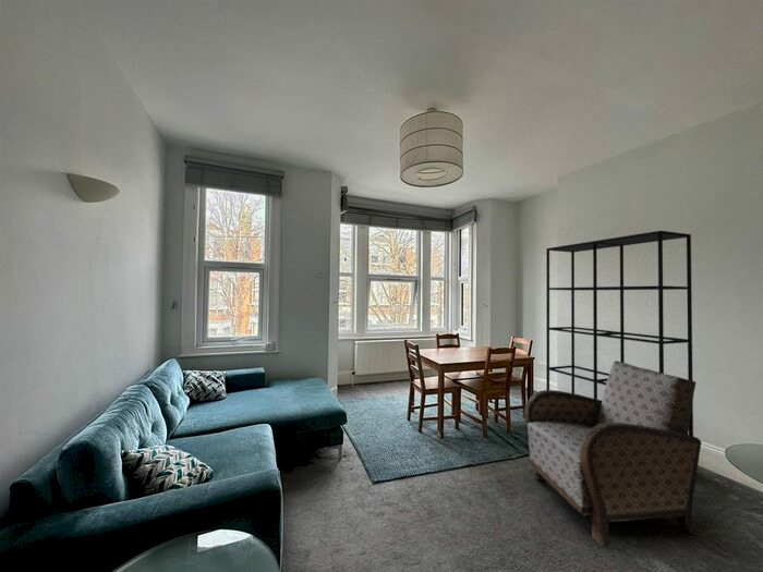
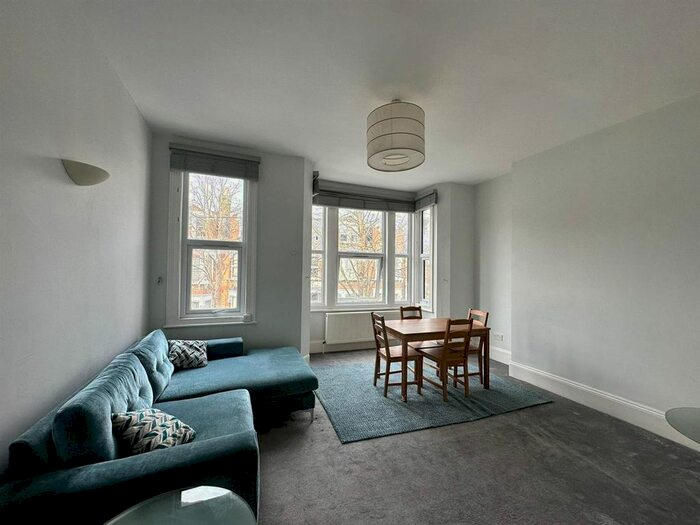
- shelving unit (608, 337)
- armchair (606, 436)
